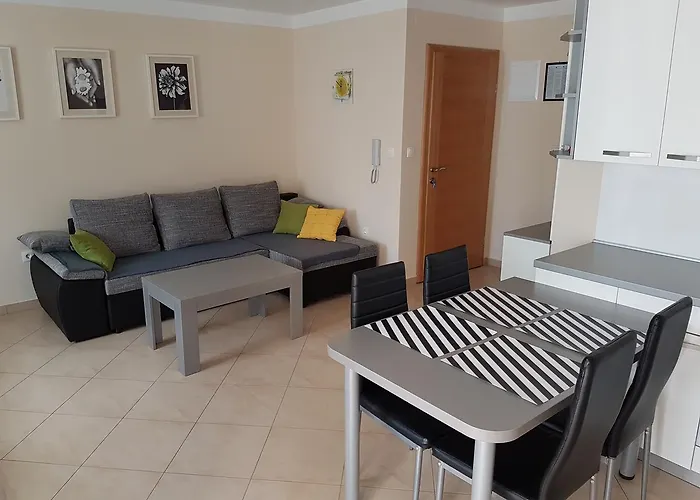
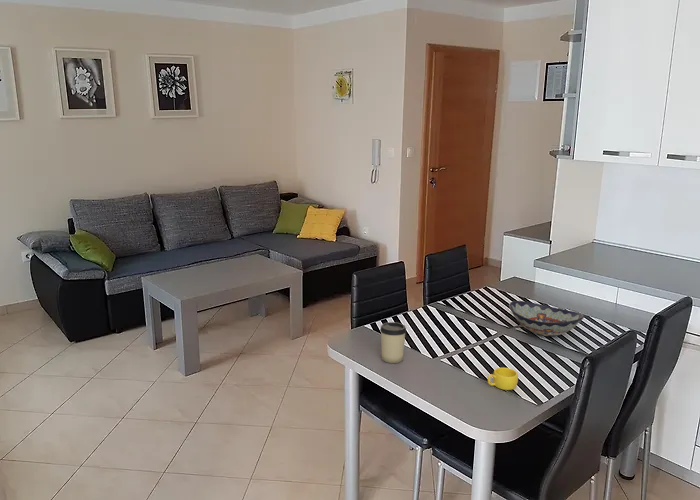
+ cup (392, 342)
+ decorative bowl (544, 320)
+ cup (502, 379)
